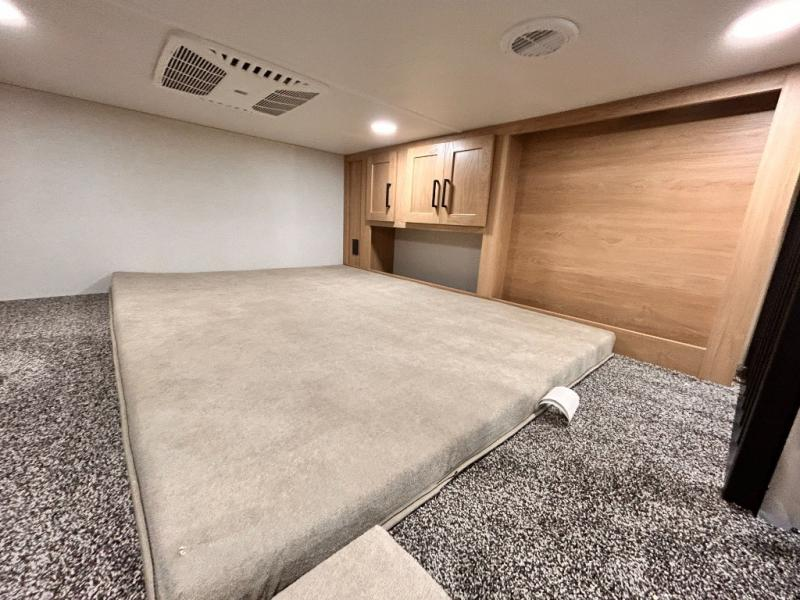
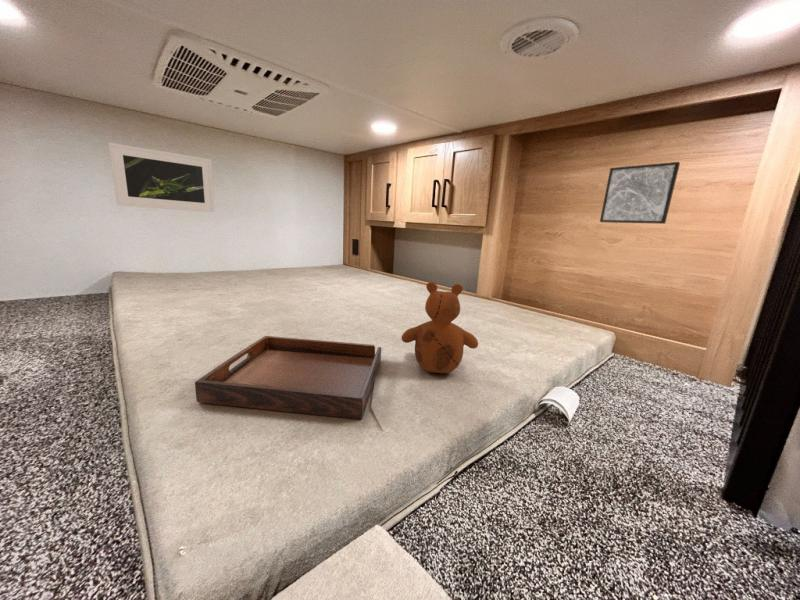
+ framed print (166, 180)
+ serving tray (304, 369)
+ wall art (636, 194)
+ teddy bear (440, 324)
